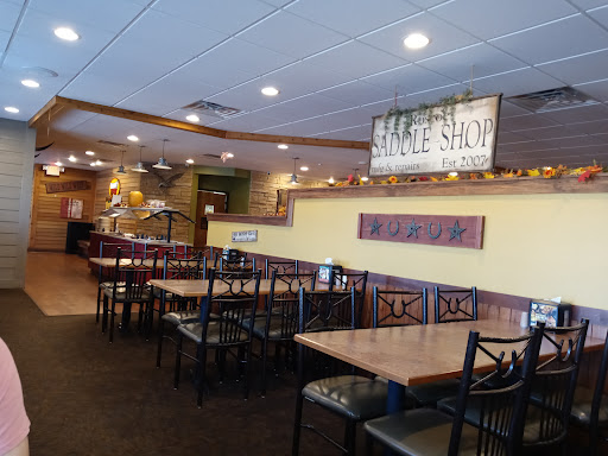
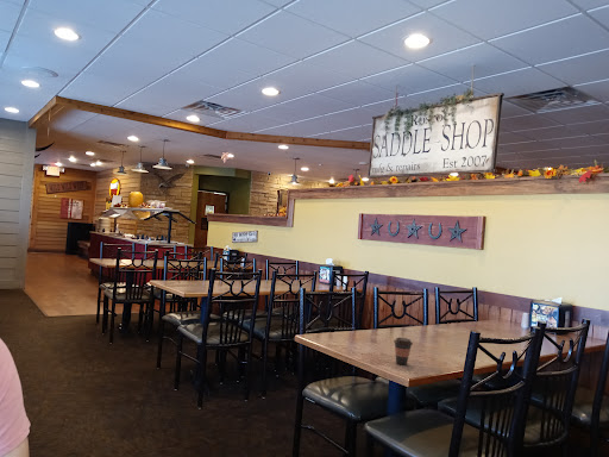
+ coffee cup (402, 351)
